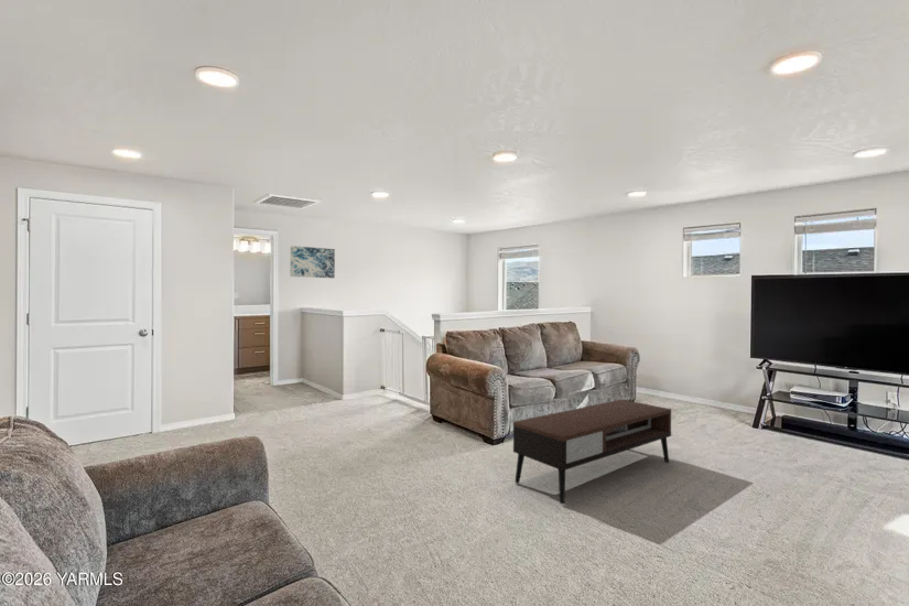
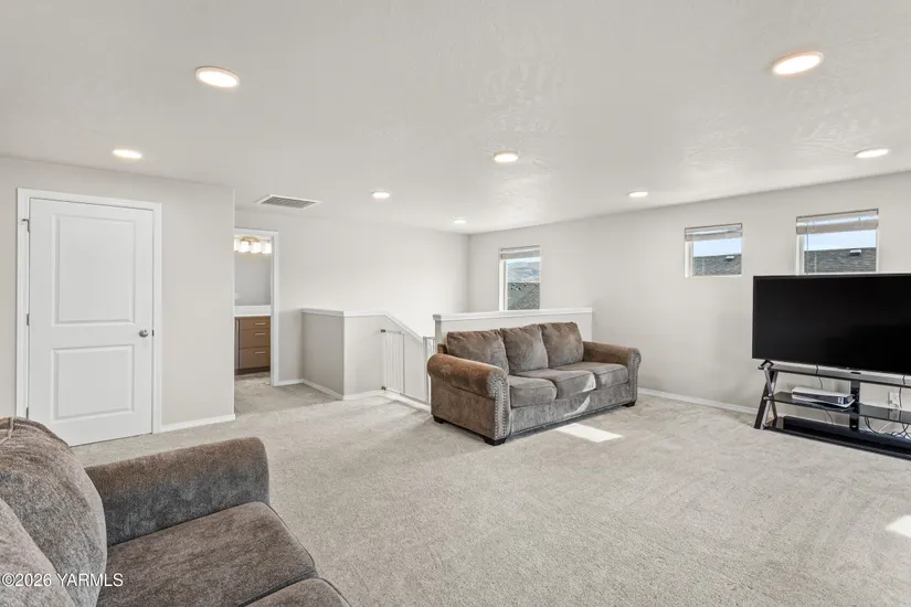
- wall art (313, 262)
- coffee table (596, 443)
